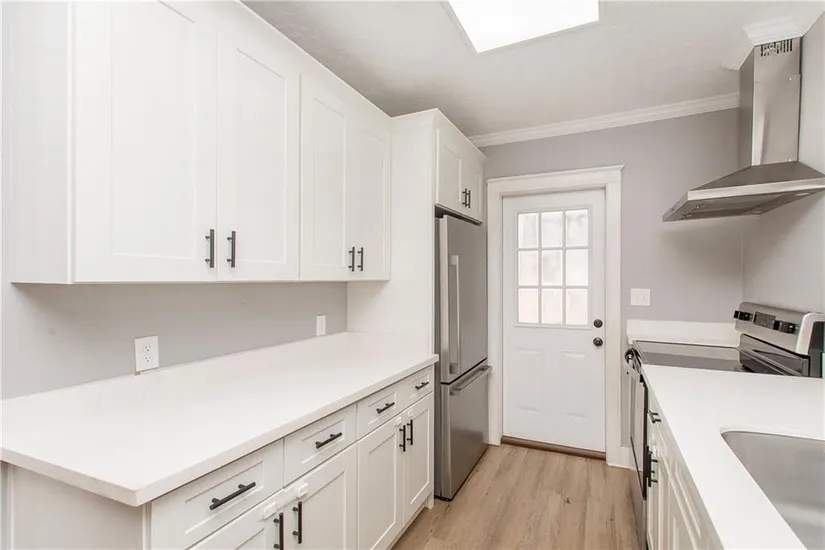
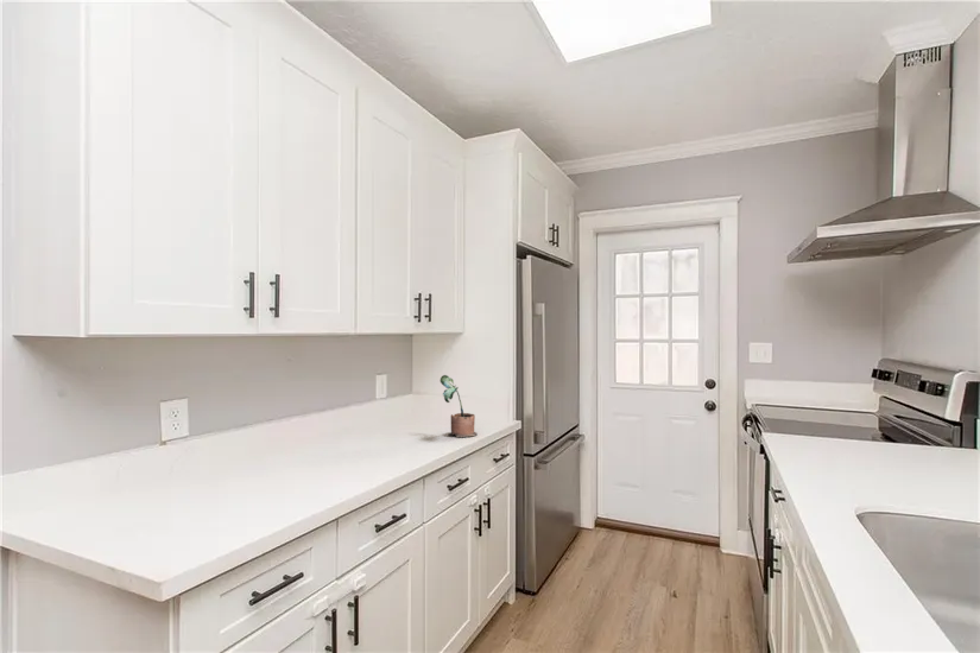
+ potted plant (460, 404)
